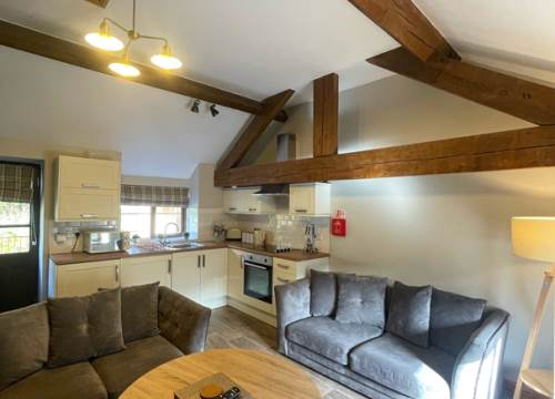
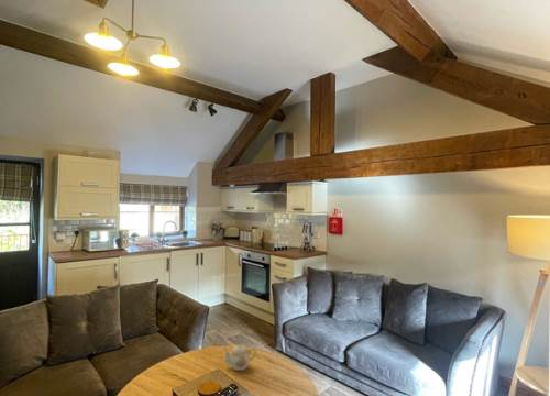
+ teapot (240, 355)
